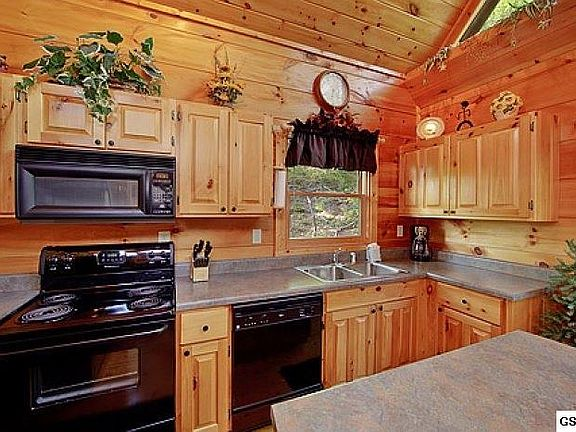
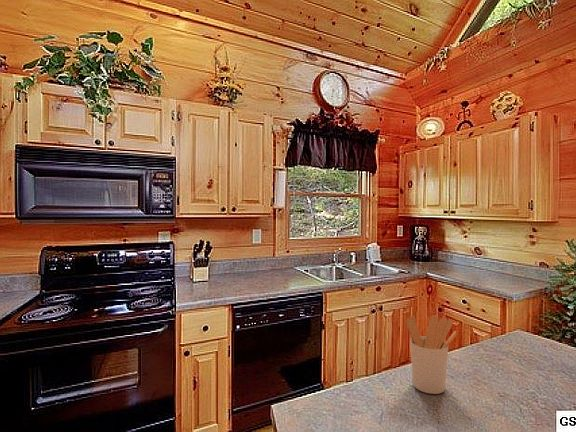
+ utensil holder (432, 350)
